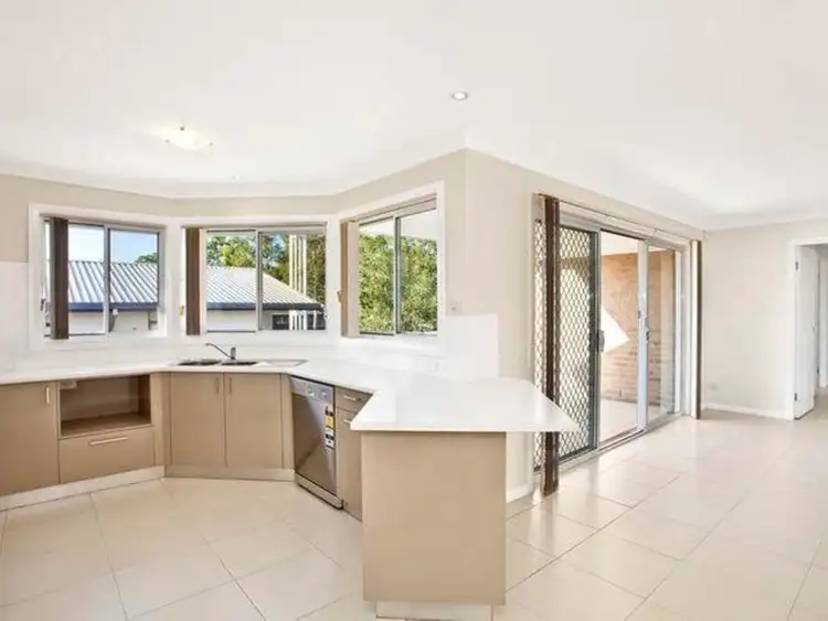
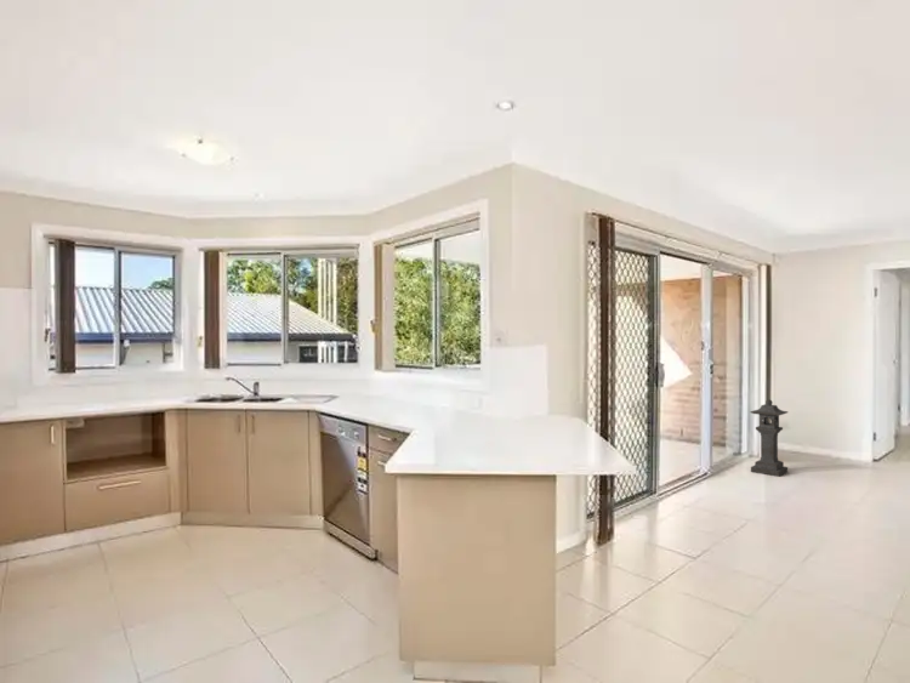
+ stone lantern (768, 436)
